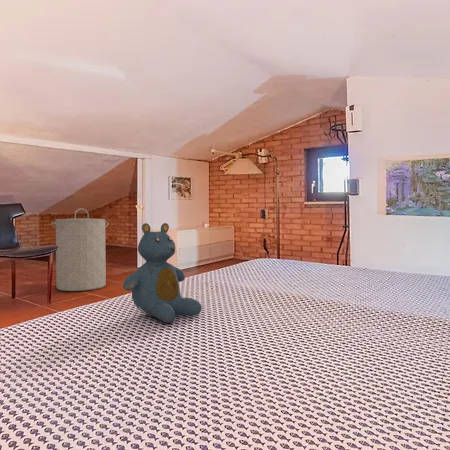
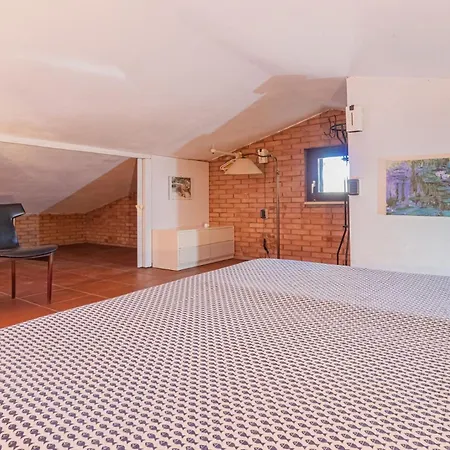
- teddy bear (165, 269)
- laundry hamper (81, 247)
